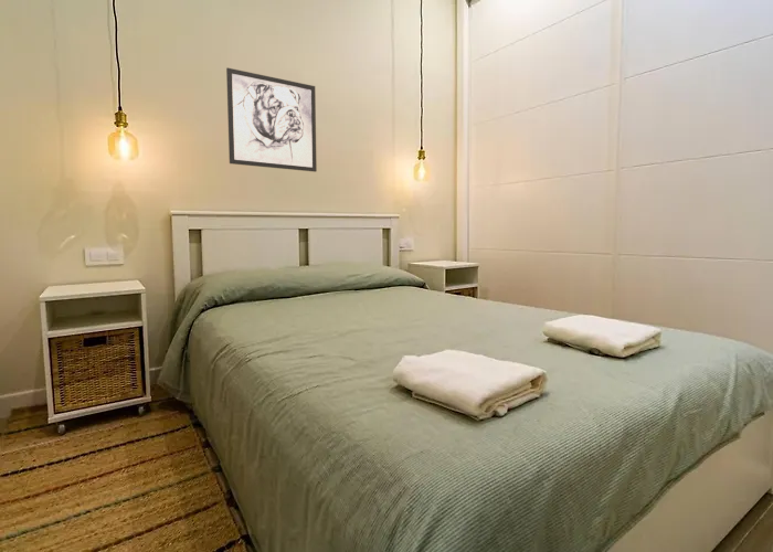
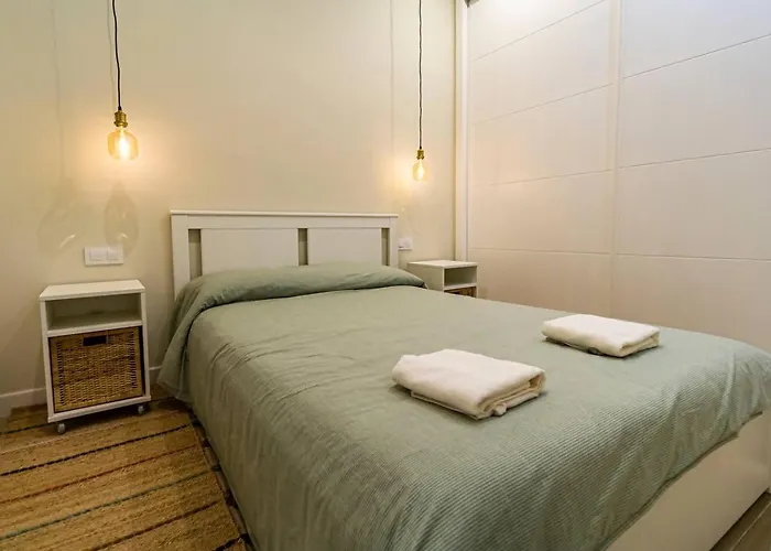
- wall art (274, 123)
